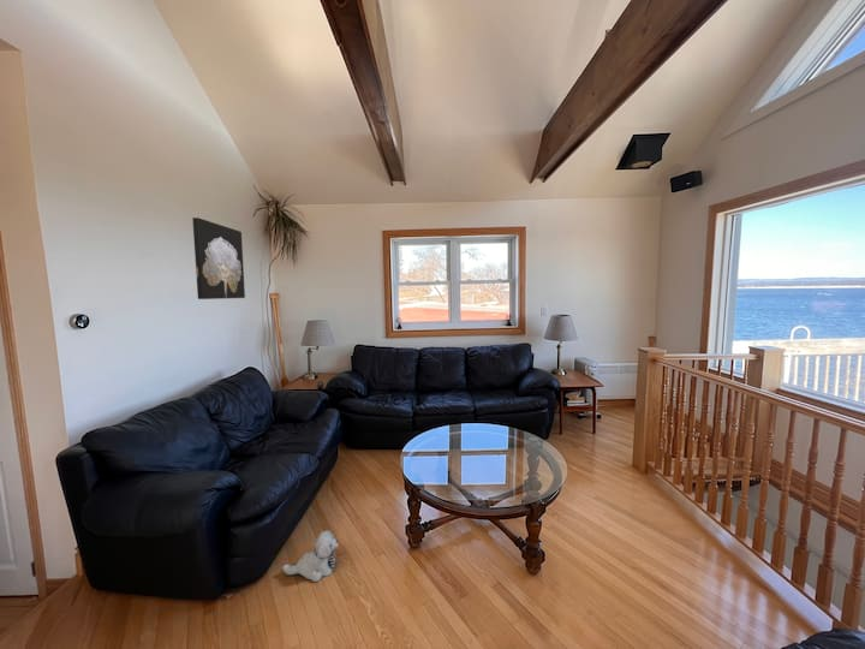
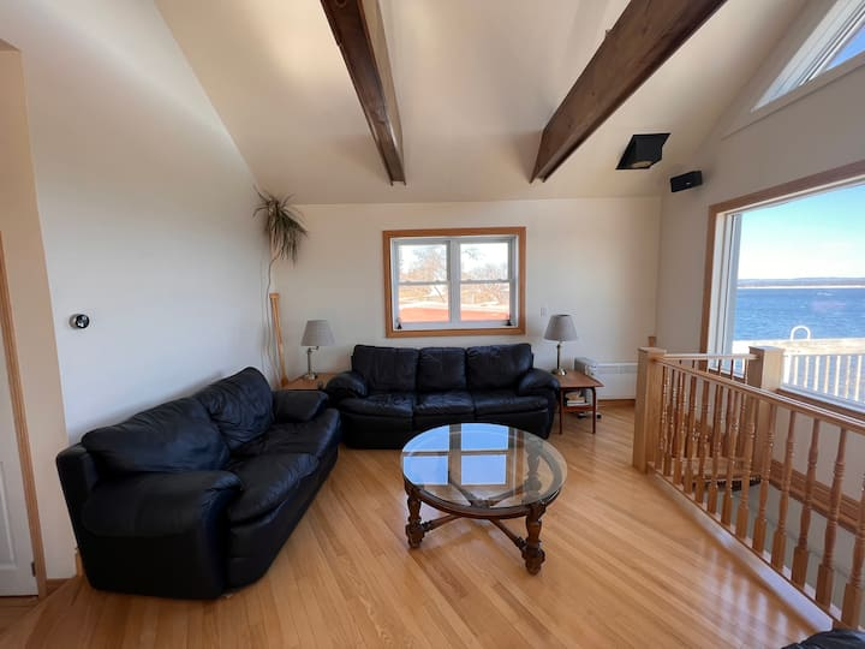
- wall art (221, 262)
- plush toy (311, 550)
